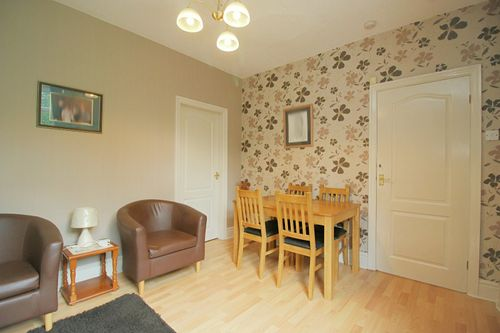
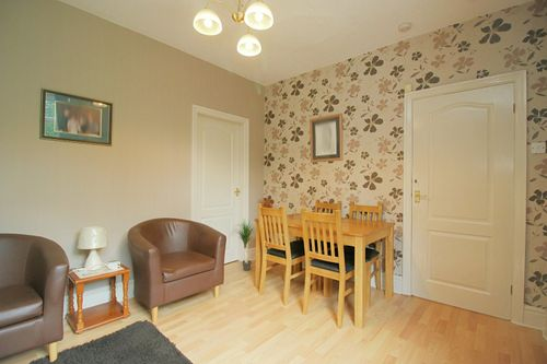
+ potted plant (245, 243)
